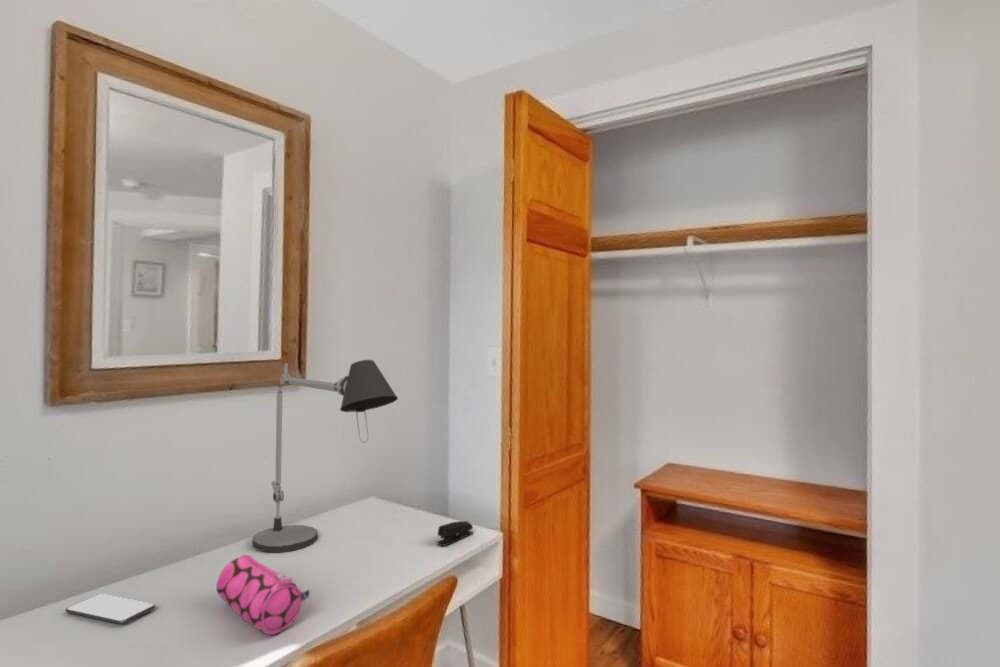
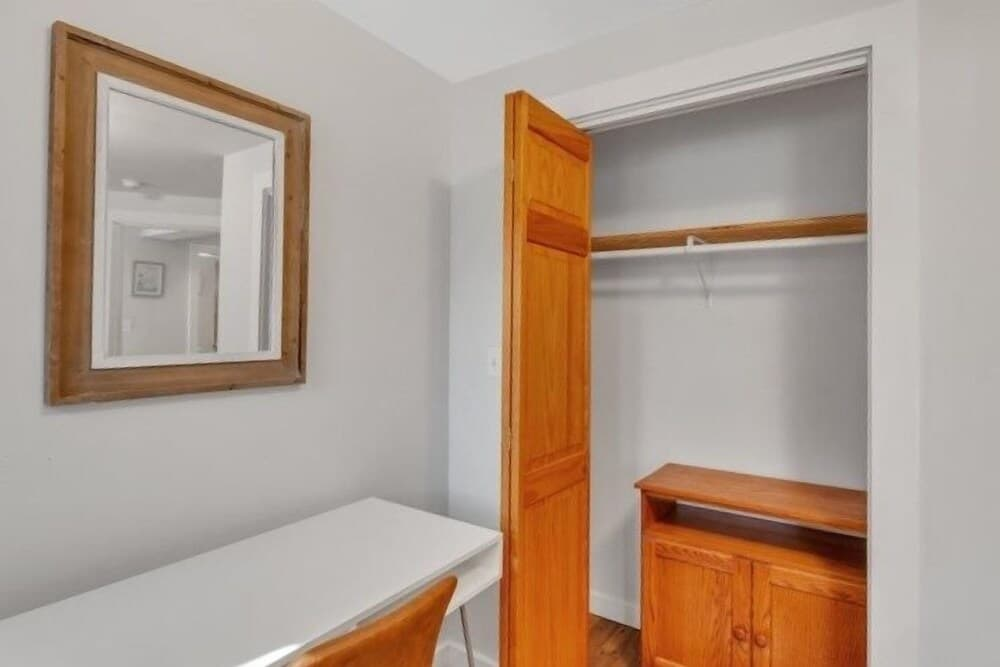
- stapler (455, 529)
- smartphone (110, 608)
- desk lamp (280, 459)
- pencil case (258, 589)
